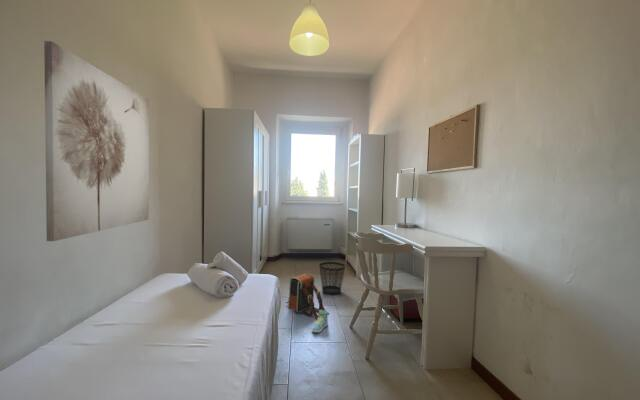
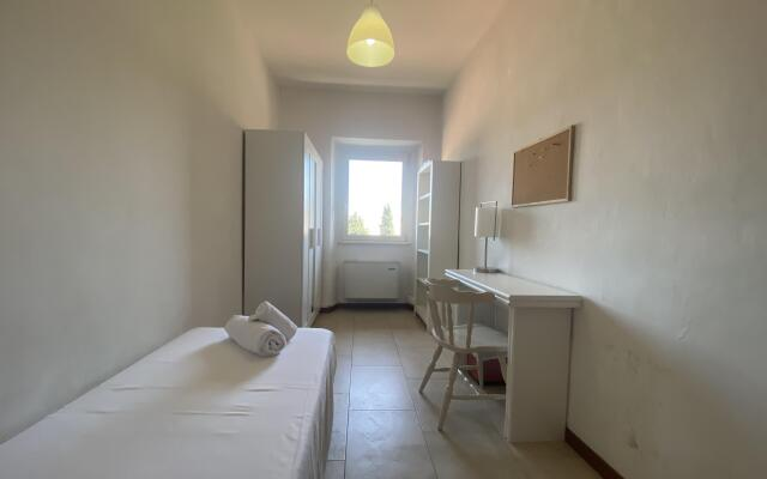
- wastebasket (332, 278)
- backpack (304, 293)
- sneaker (319, 319)
- wall art (109, 153)
